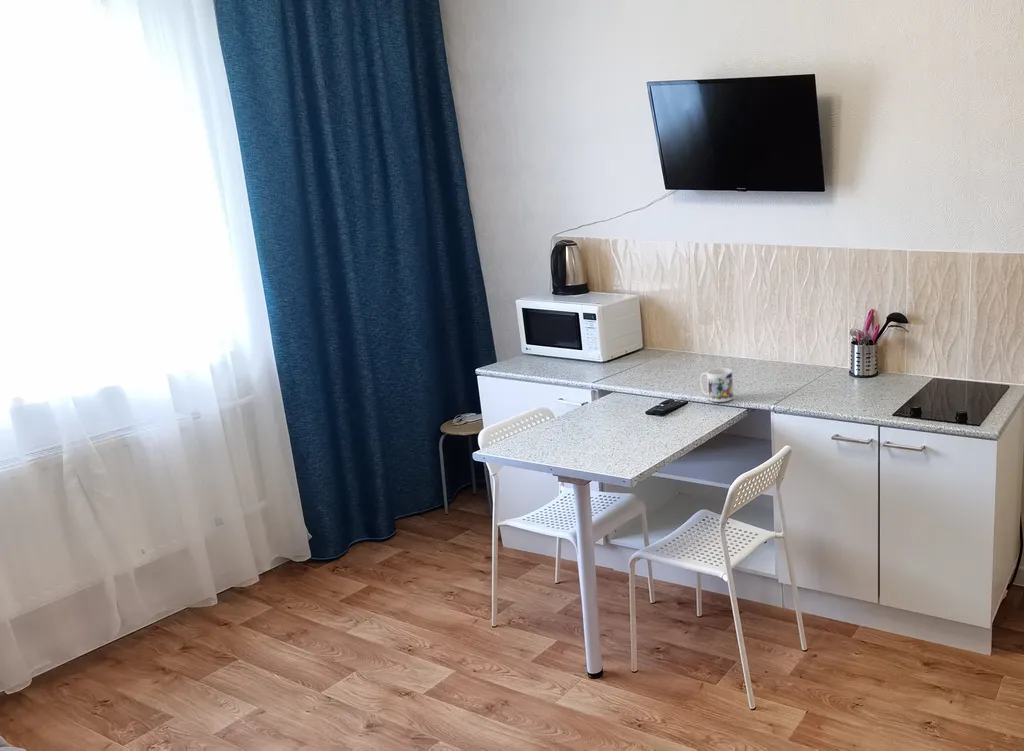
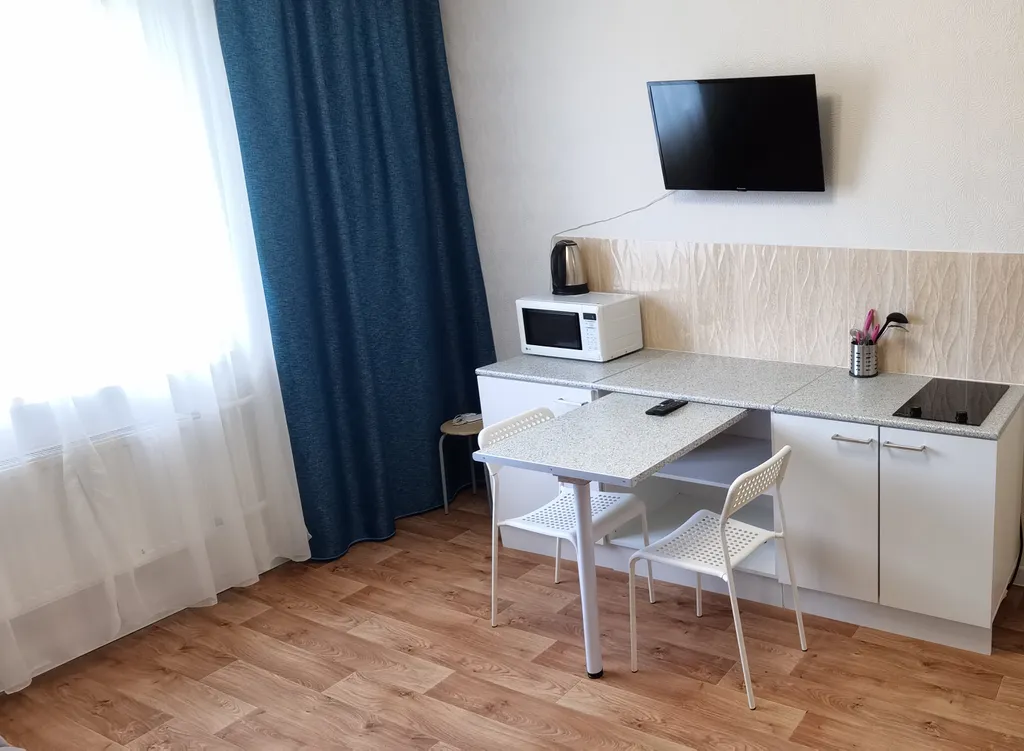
- mug (715, 384)
